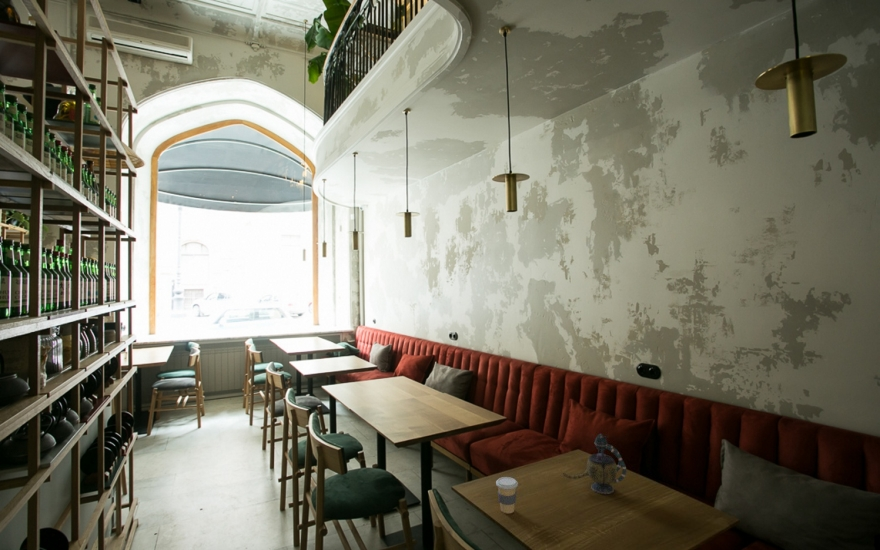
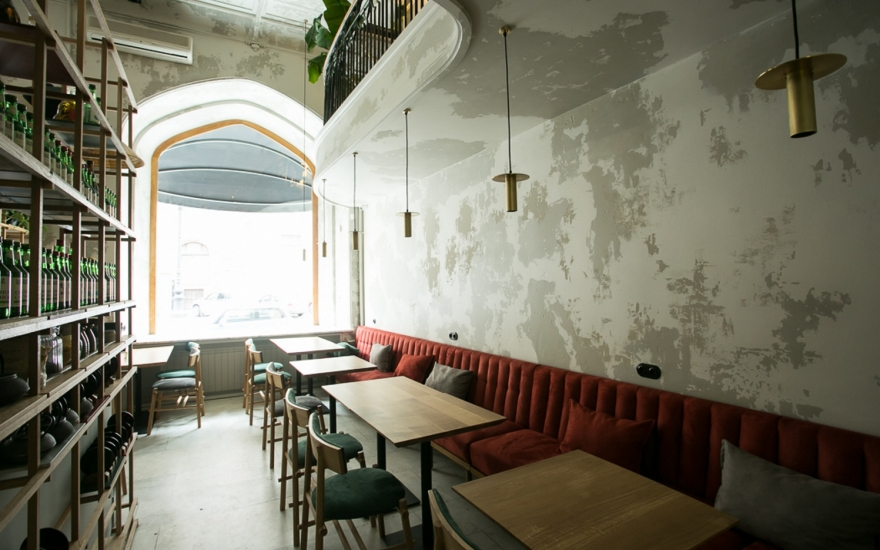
- coffee cup (507, 495)
- teapot (592, 460)
